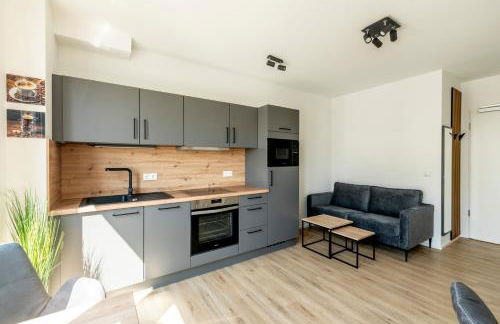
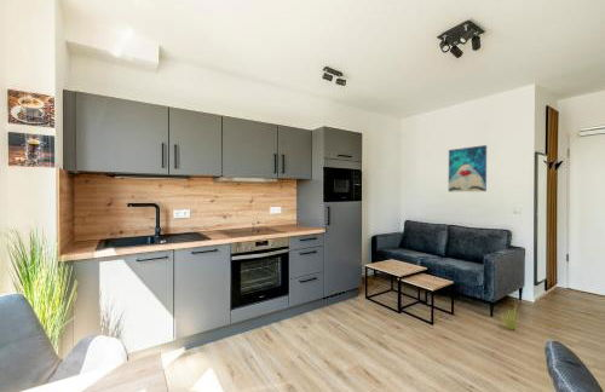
+ wall art (466, 169)
+ decorative plant (508, 312)
